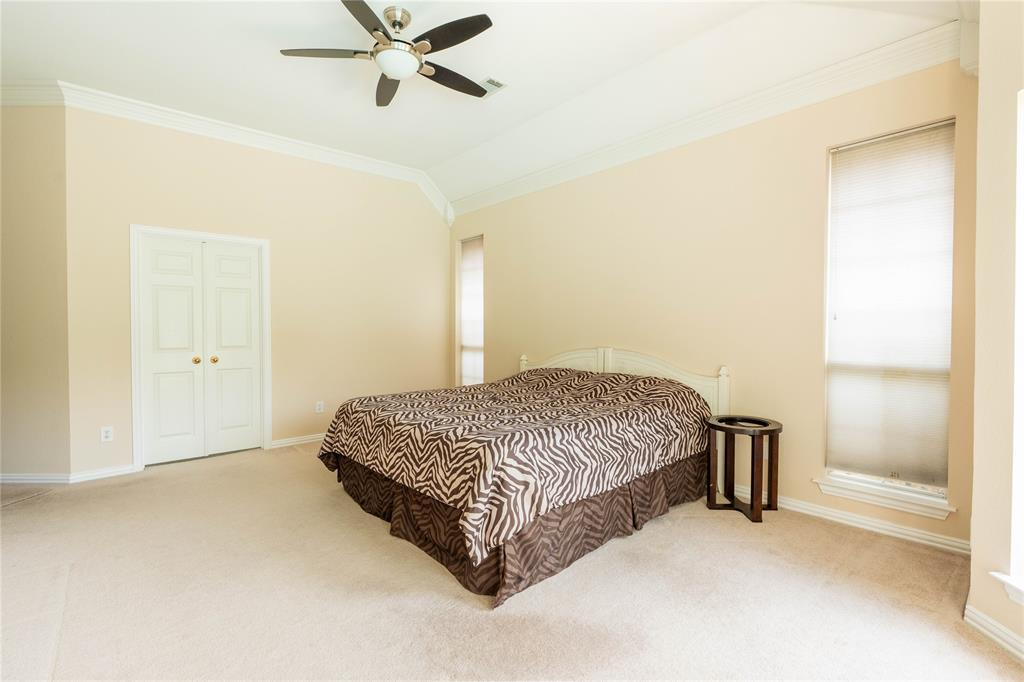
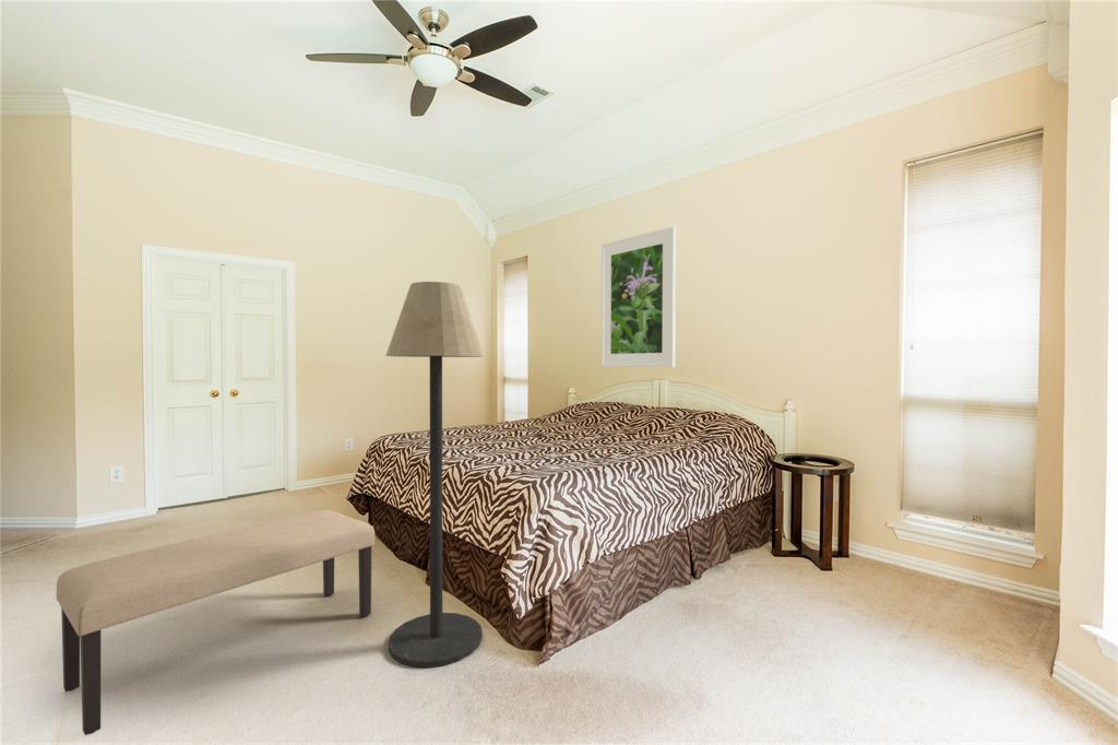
+ floor lamp (436, 463)
+ bench (234, 588)
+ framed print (635, 301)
